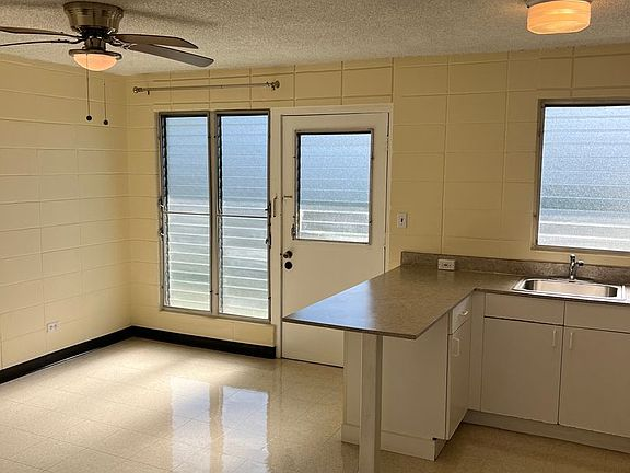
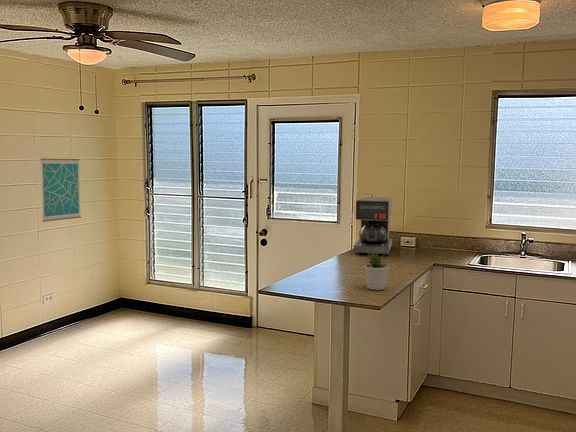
+ wall art (61, 189)
+ coffee maker (374, 224)
+ potted plant (377, 268)
